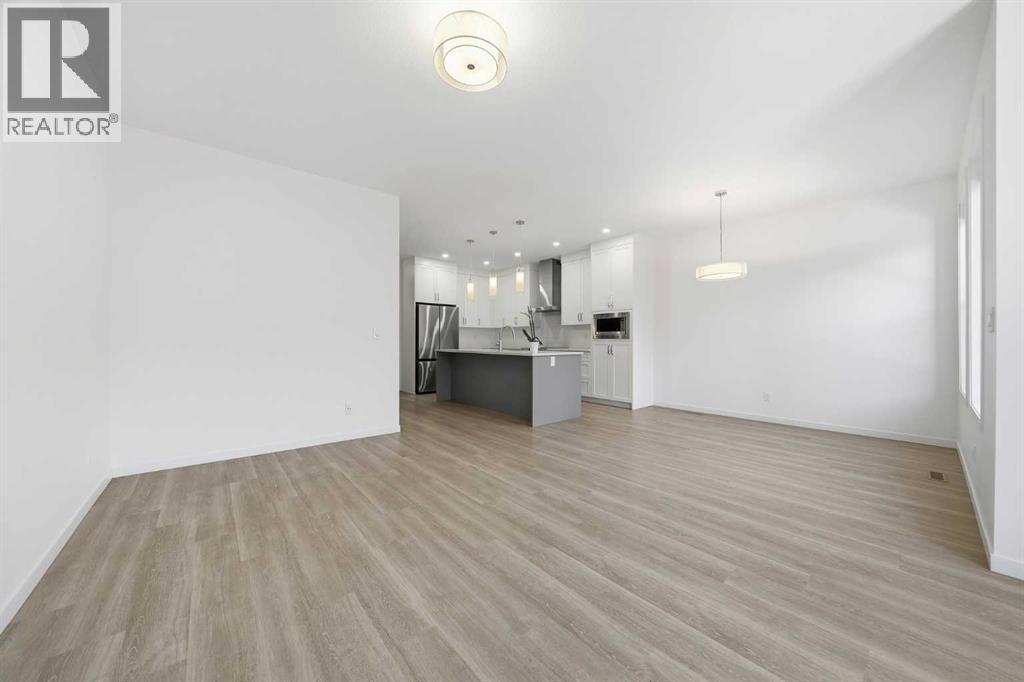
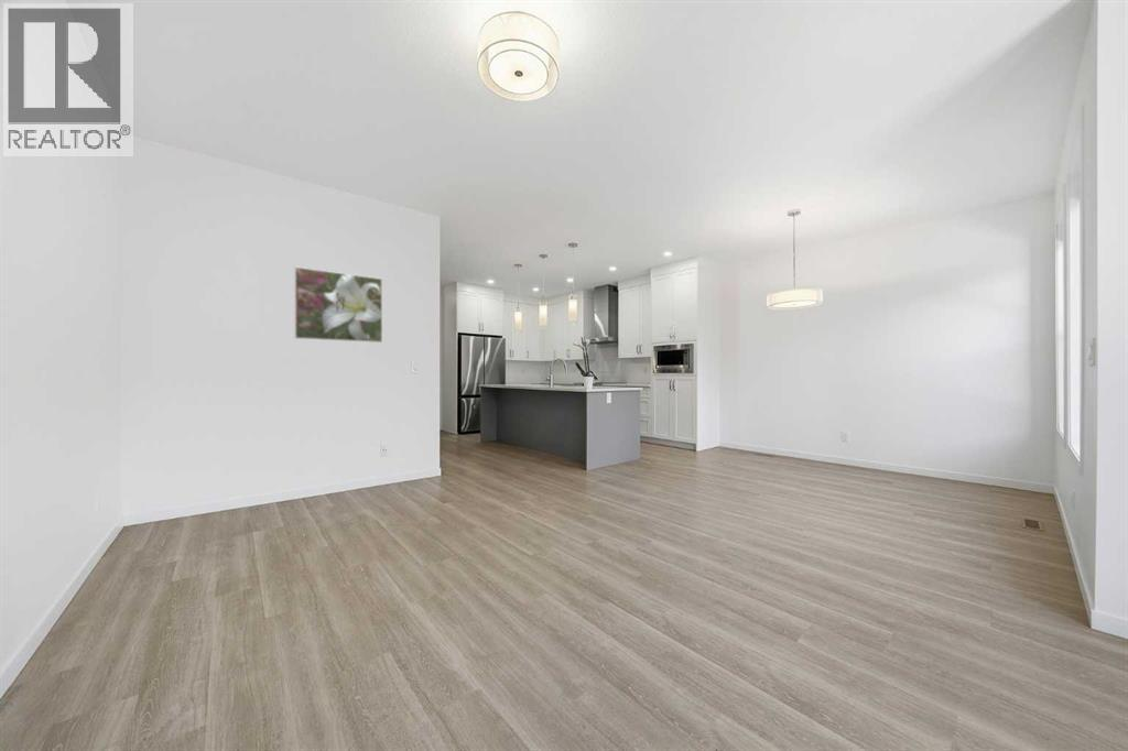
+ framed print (340, 306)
